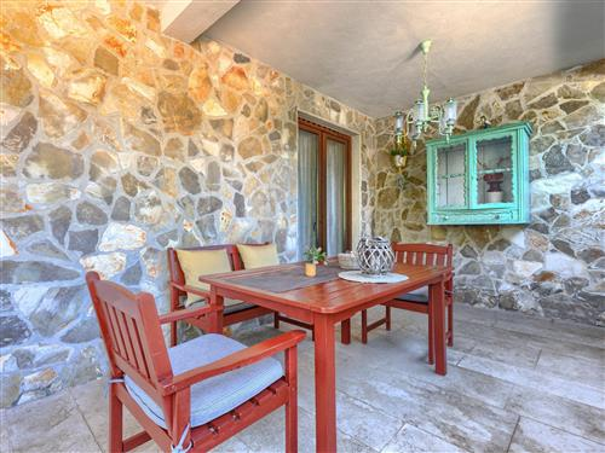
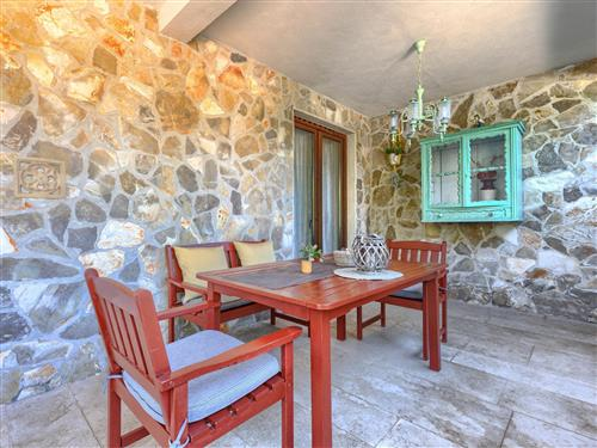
+ wall ornament (39, 178)
